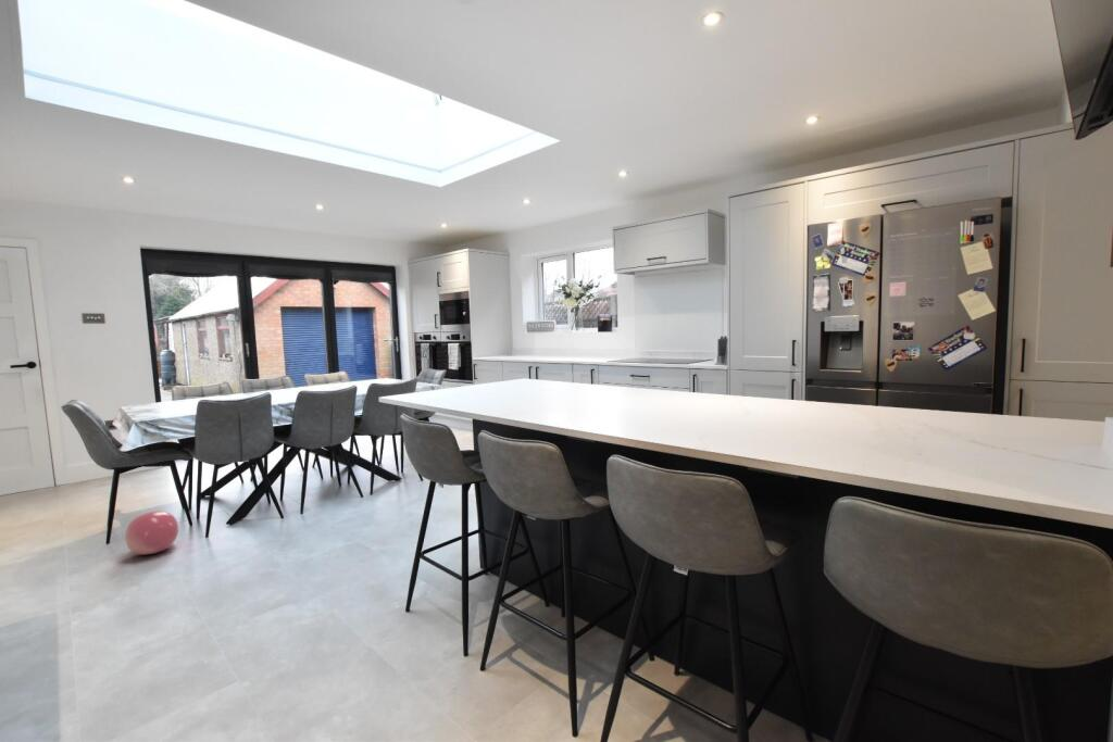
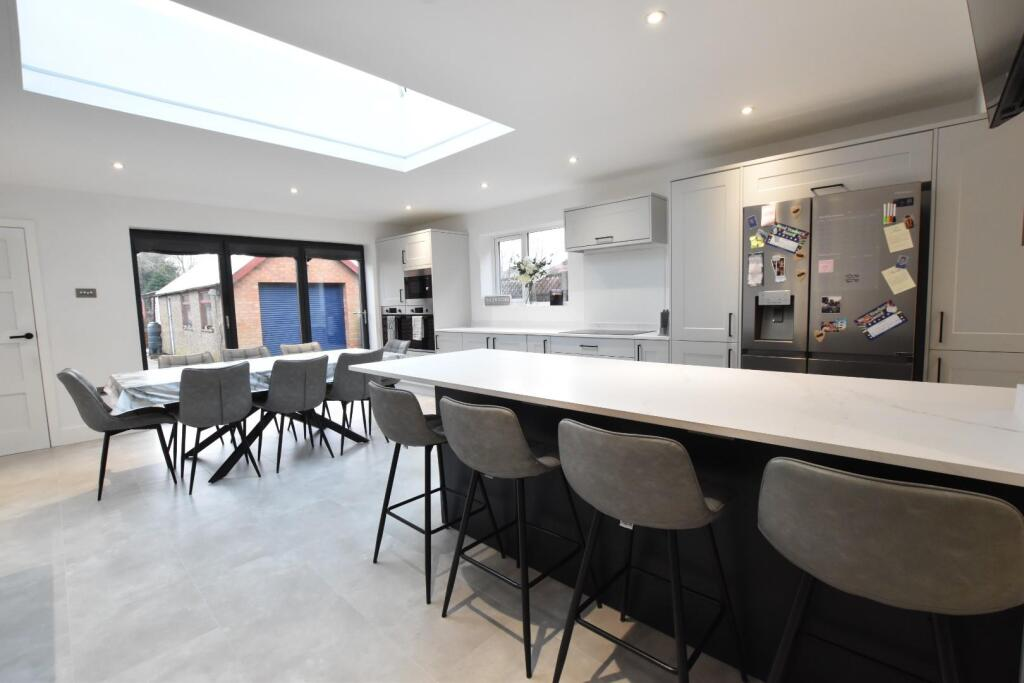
- ball (151, 531)
